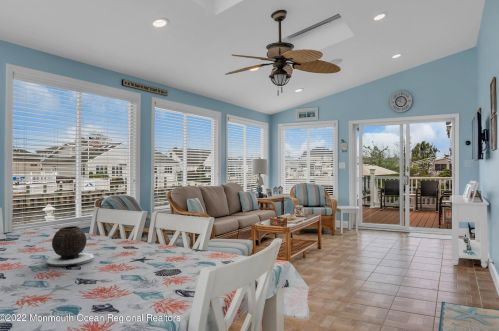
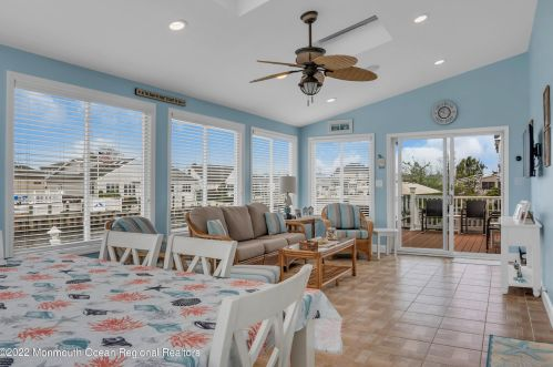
- vase (70, 244)
